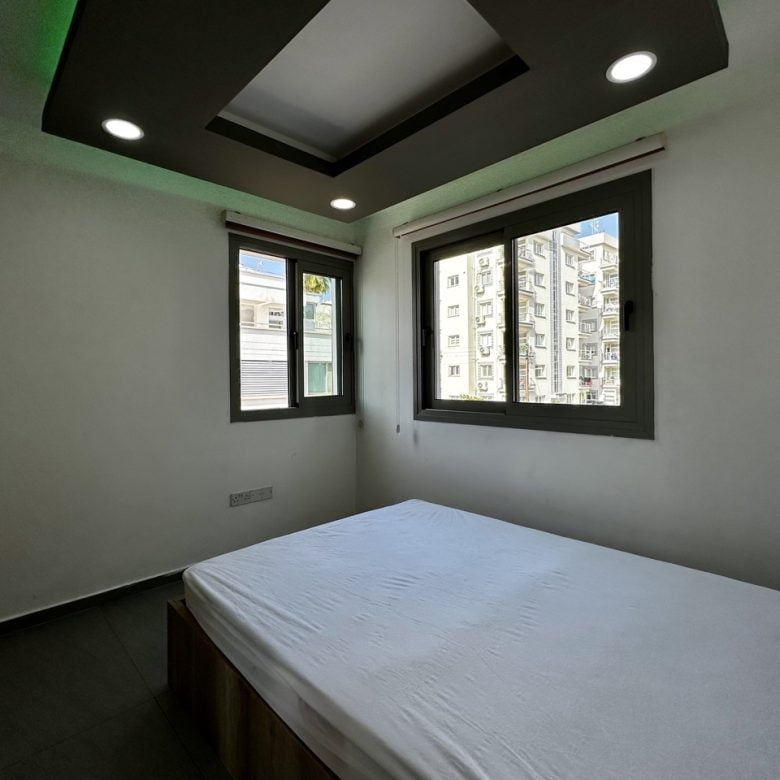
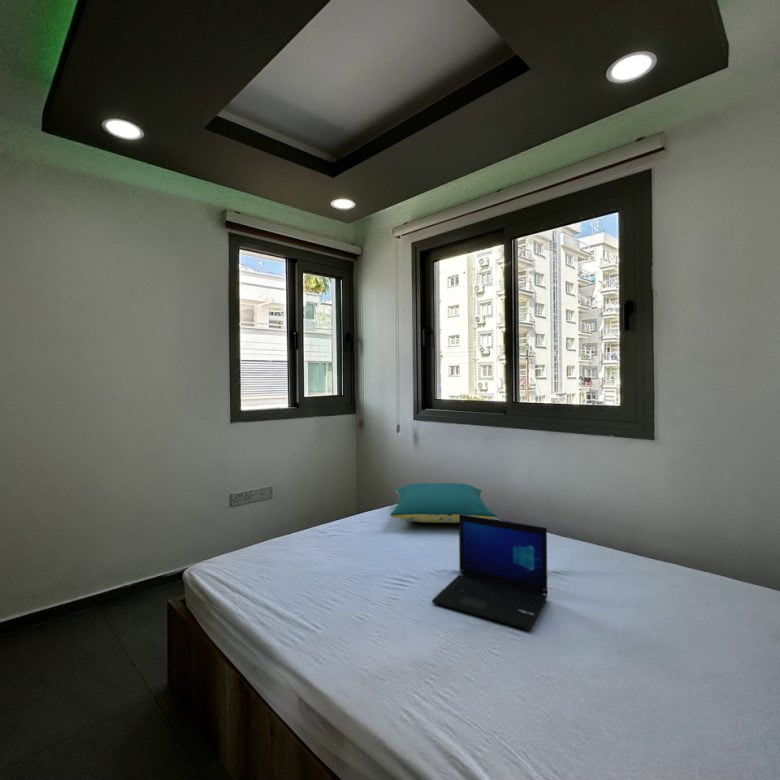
+ laptop (490, 565)
+ pillow (440, 501)
